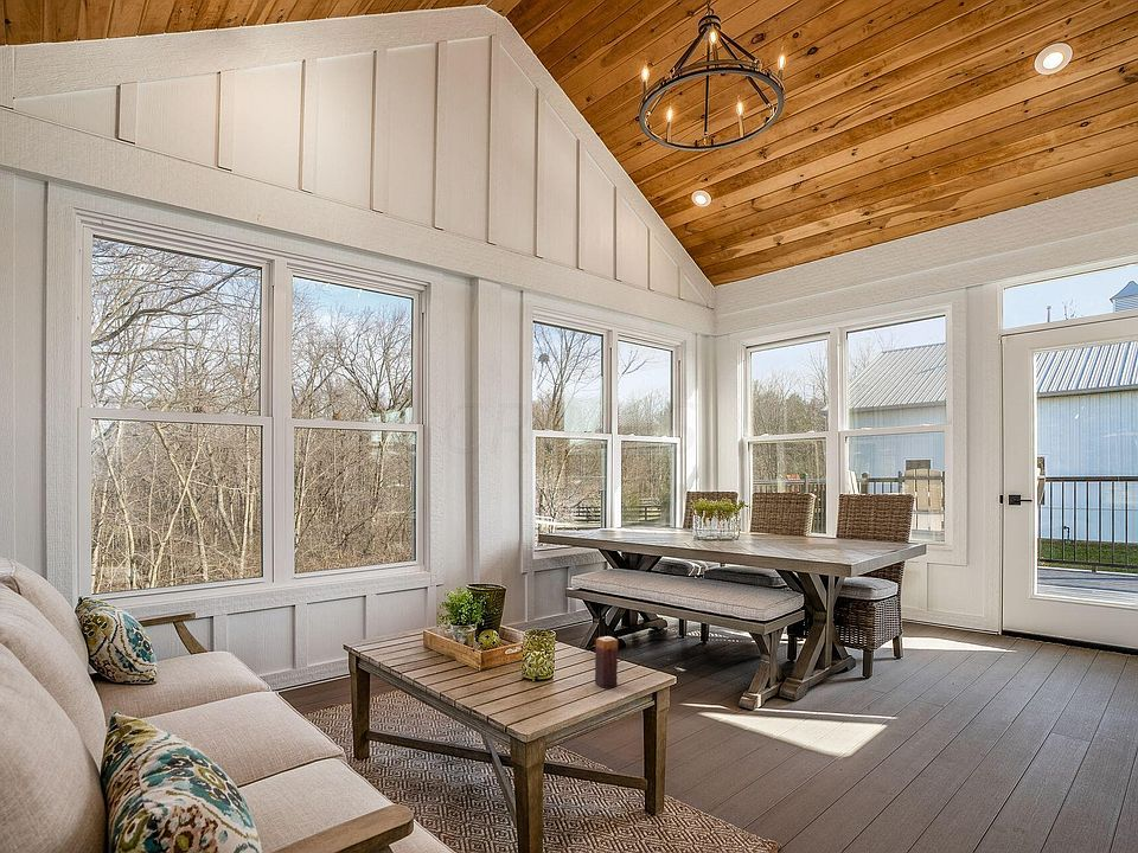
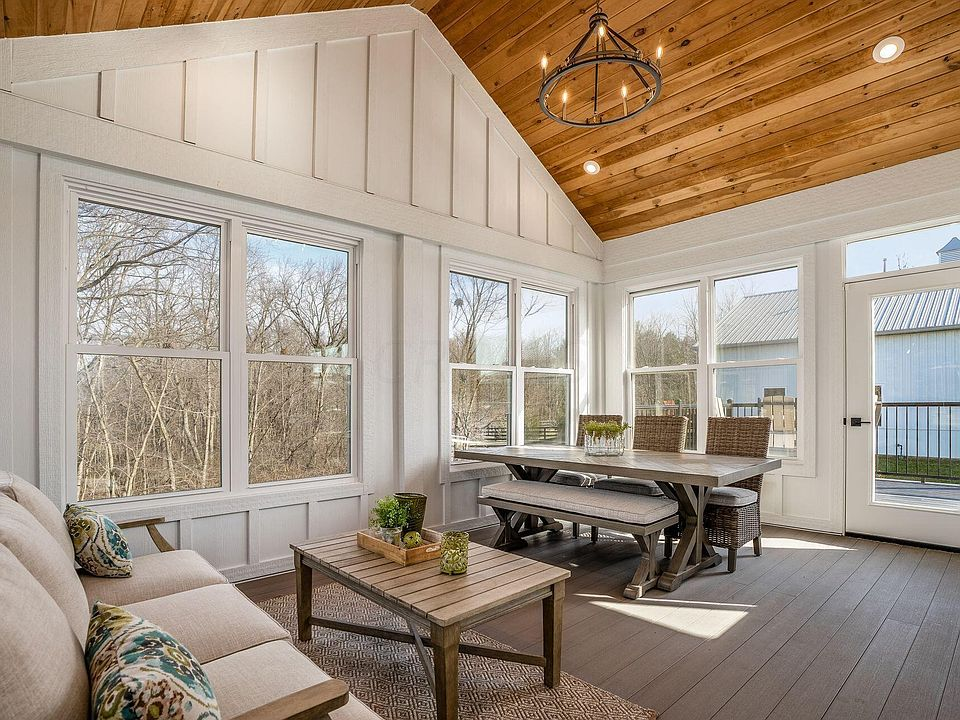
- candle (606, 661)
